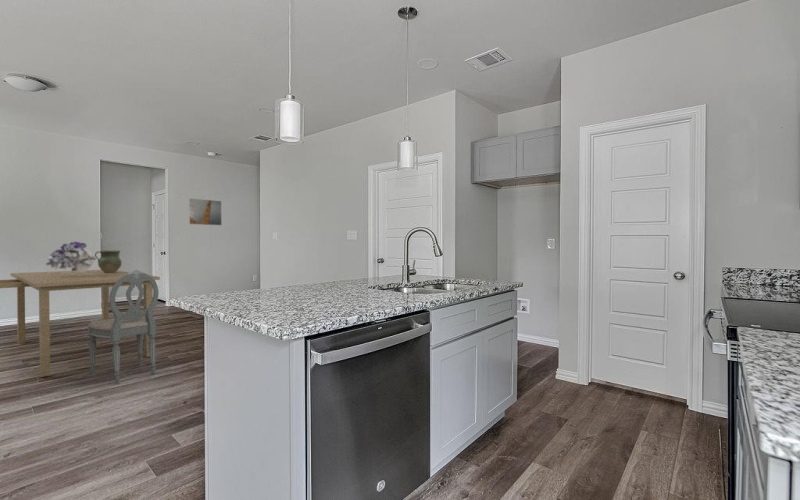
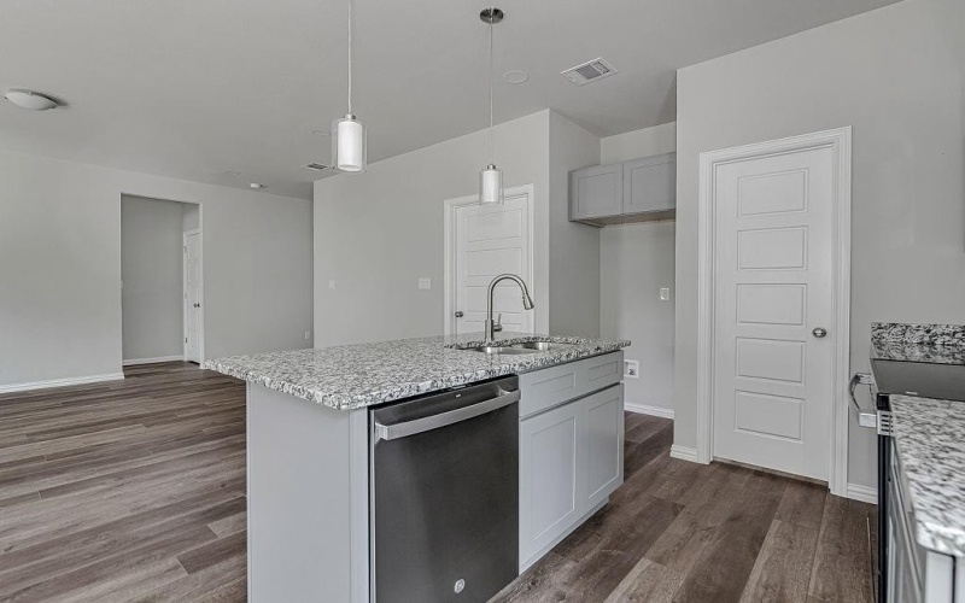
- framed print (205, 212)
- dining chair (126, 321)
- bouquet (76, 258)
- ceramic jug (108, 261)
- dining table (49, 314)
